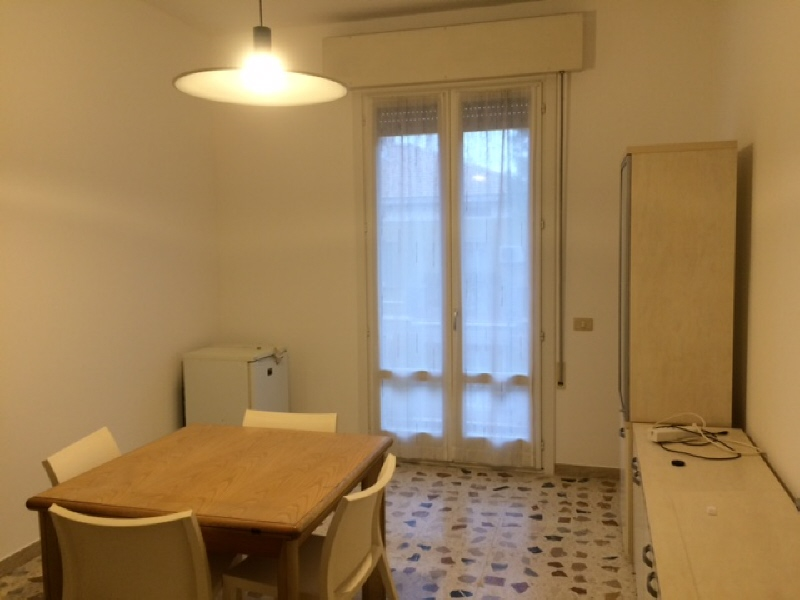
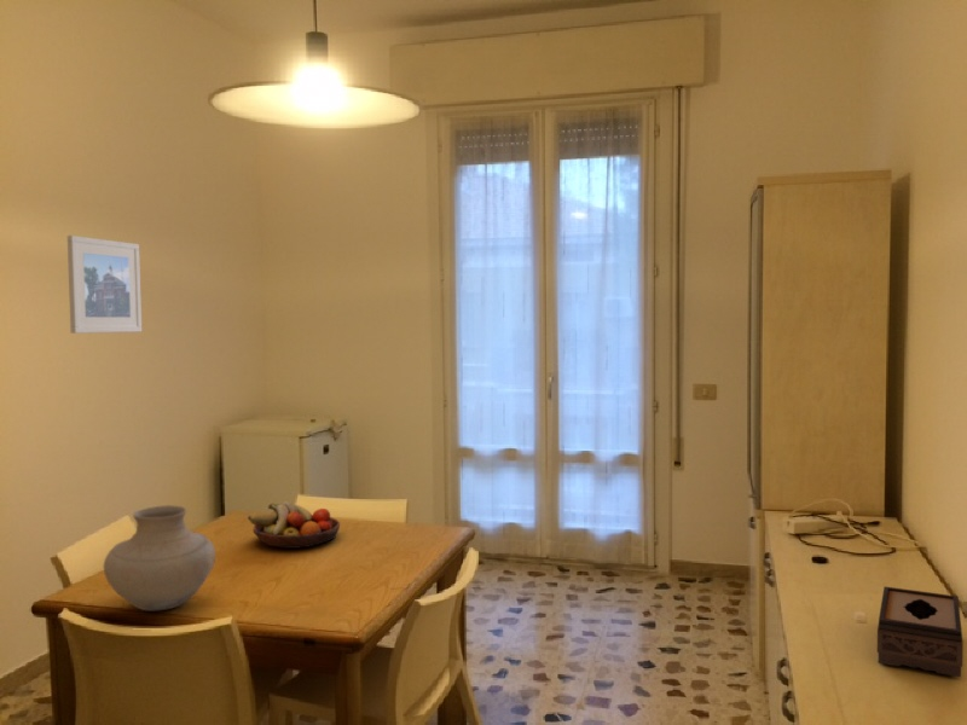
+ vase (161, 557)
+ tissue box (919, 628)
+ fruit bowl (296, 521)
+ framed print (106, 286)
